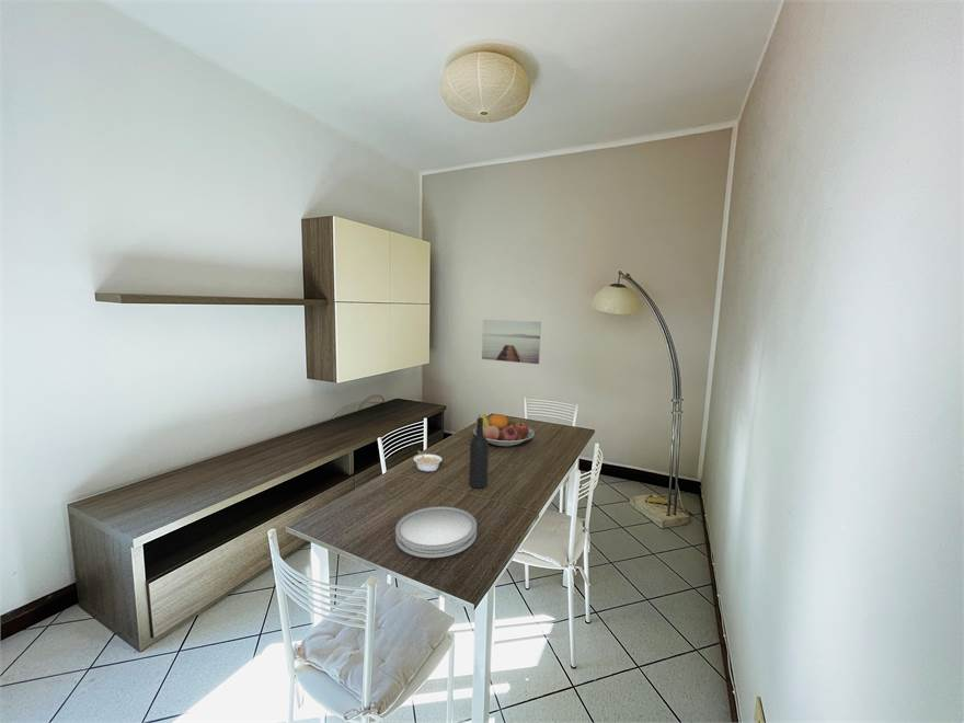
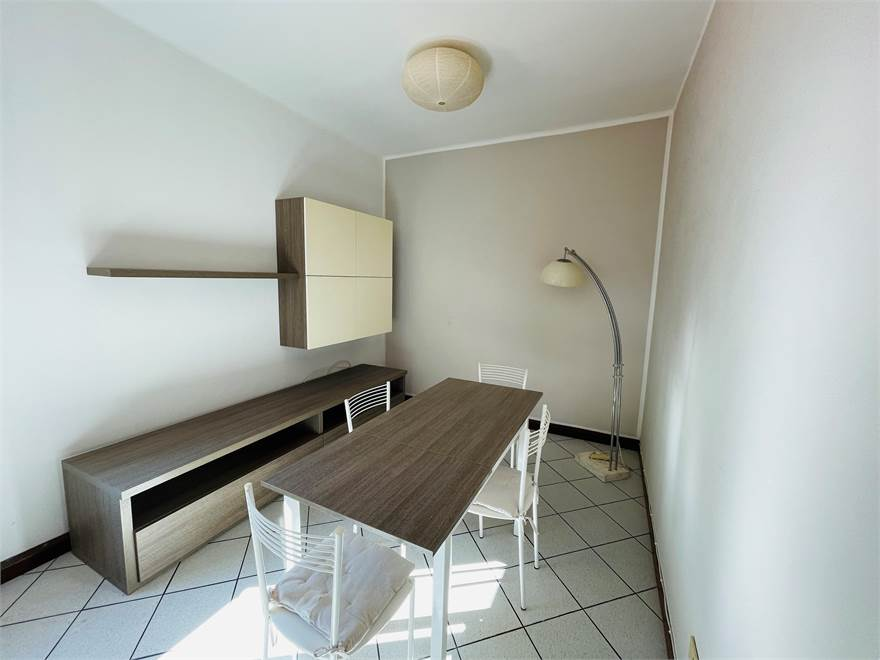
- plate (436, 530)
- legume (426, 462)
- fruit bowl (503, 428)
- wall art (509, 341)
- wine bottle (479, 451)
